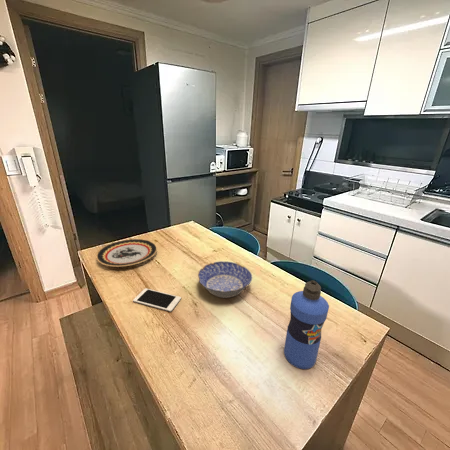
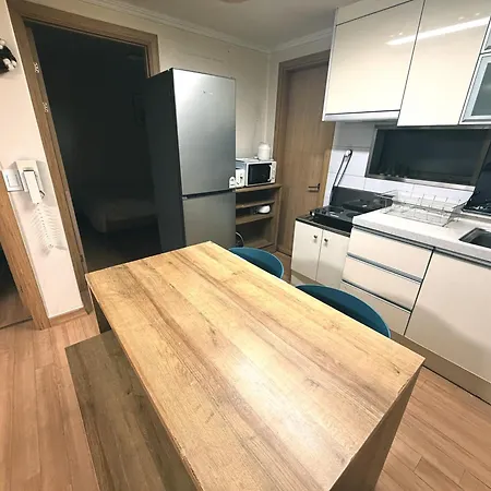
- bowl (224, 280)
- plate (128, 253)
- cell phone (157, 299)
- water bottle (306, 321)
